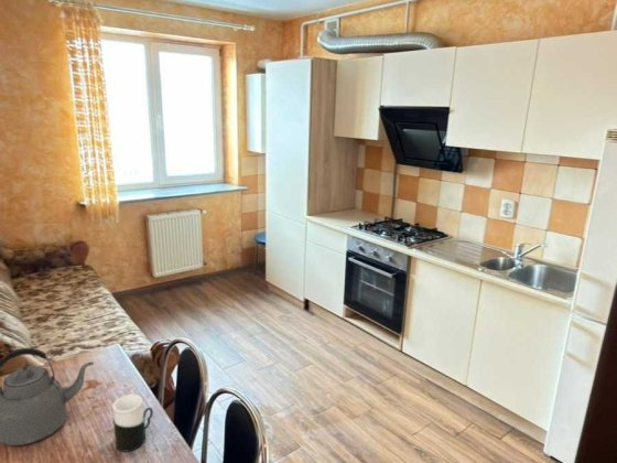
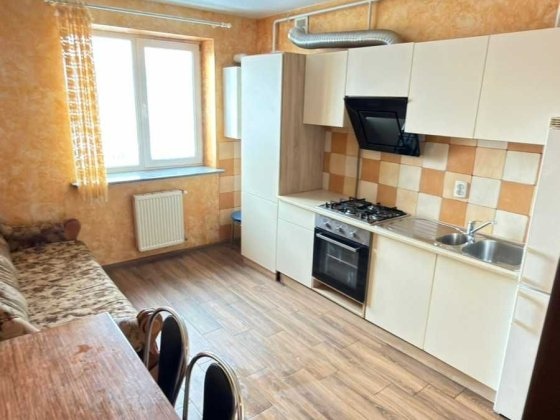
- cup (134, 419)
- kettle (44, 384)
